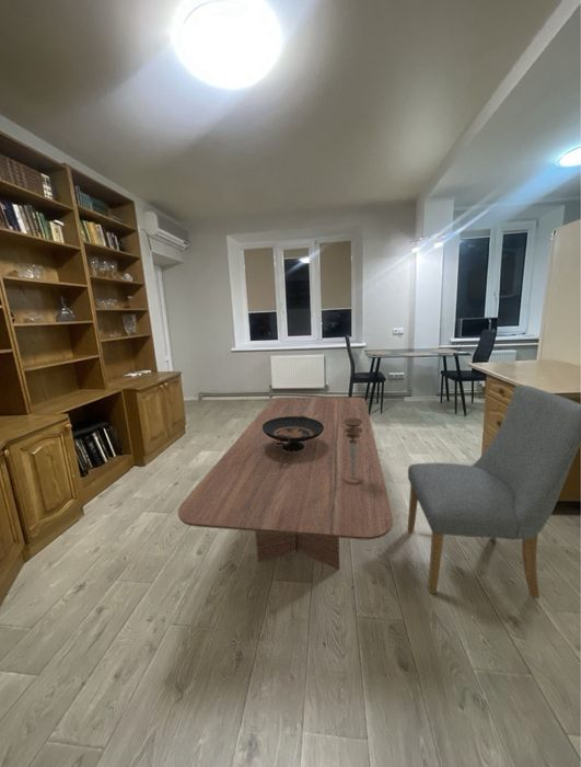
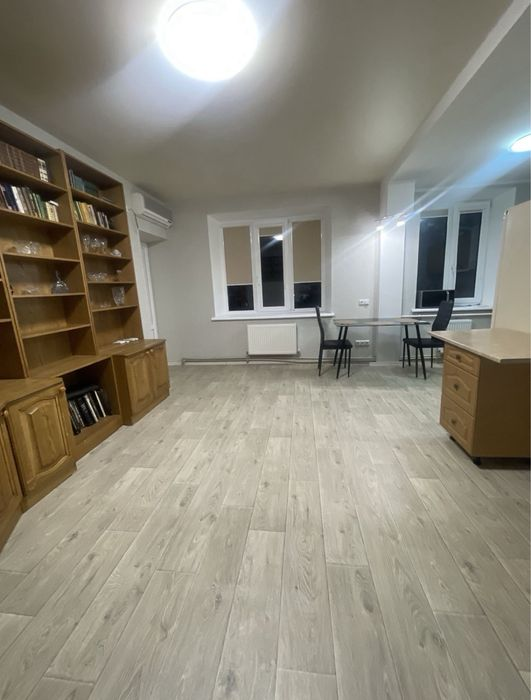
- candlestick (352, 442)
- decorative bowl (293, 435)
- dining table (307, 474)
- chair (483, 483)
